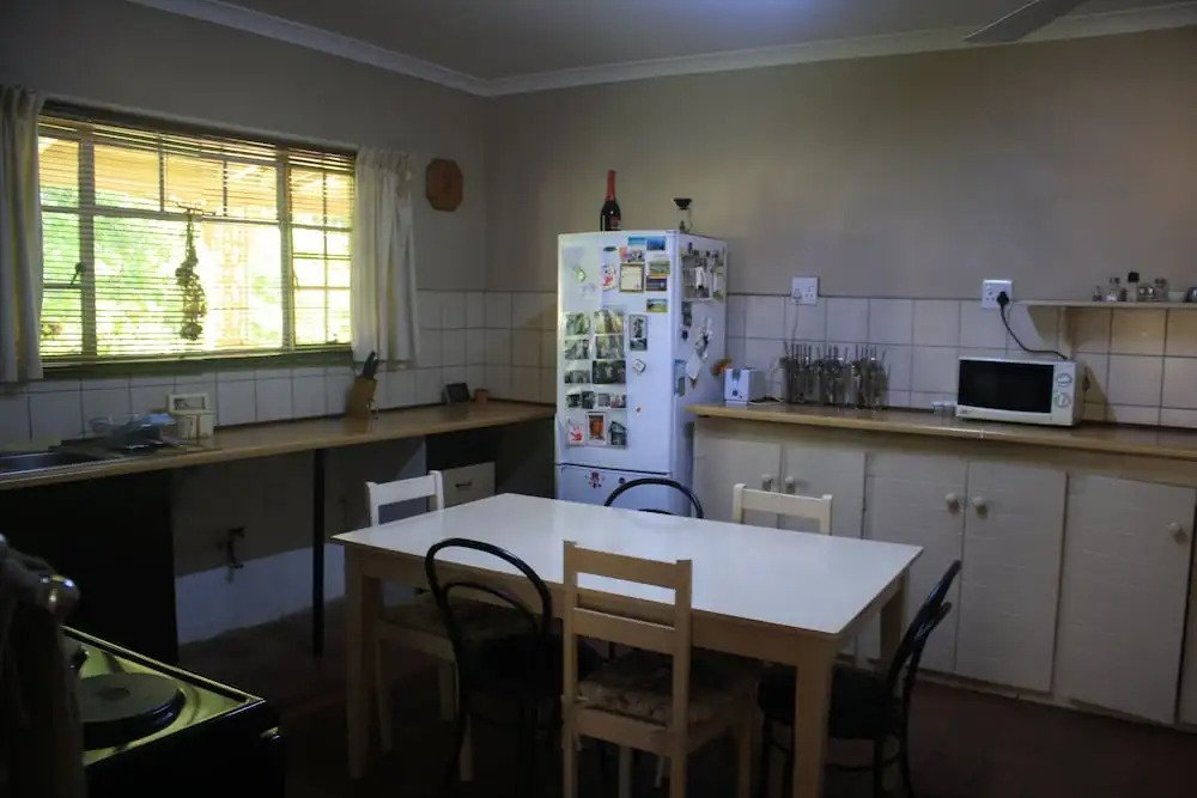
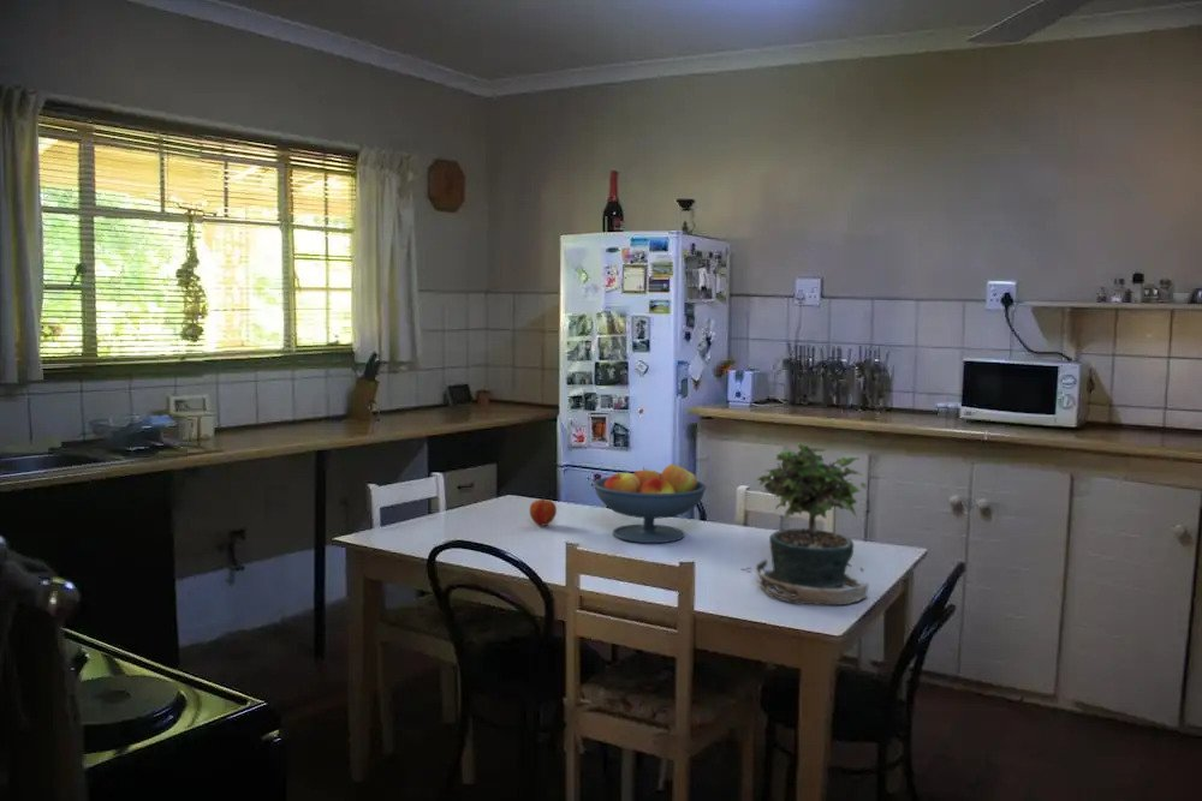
+ potted plant (801, 514)
+ fruit bowl (649, 500)
+ apple (542, 512)
